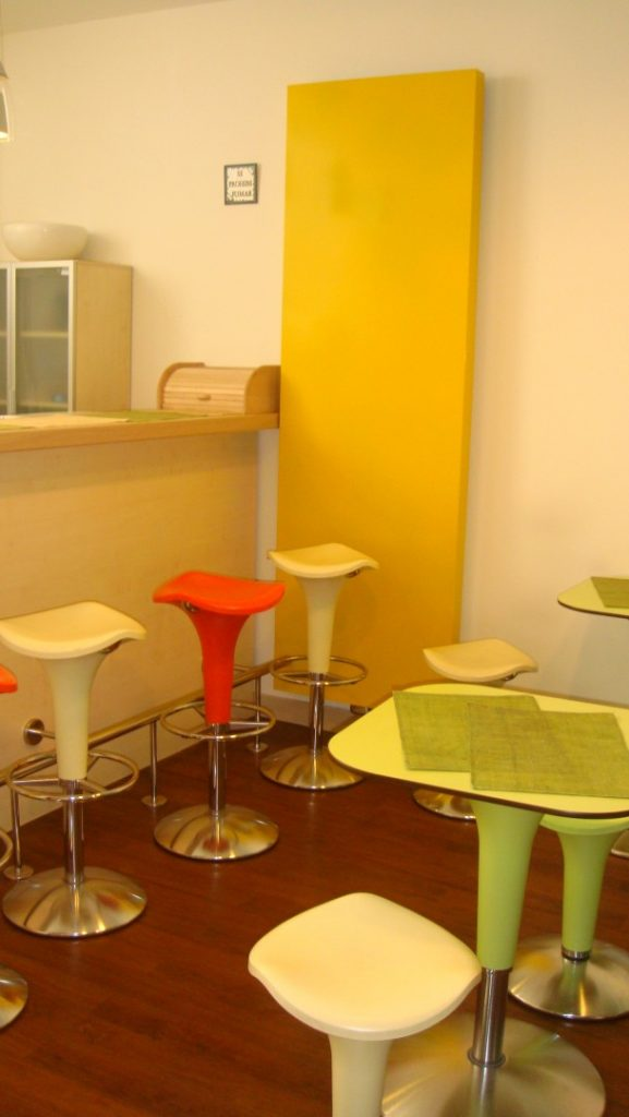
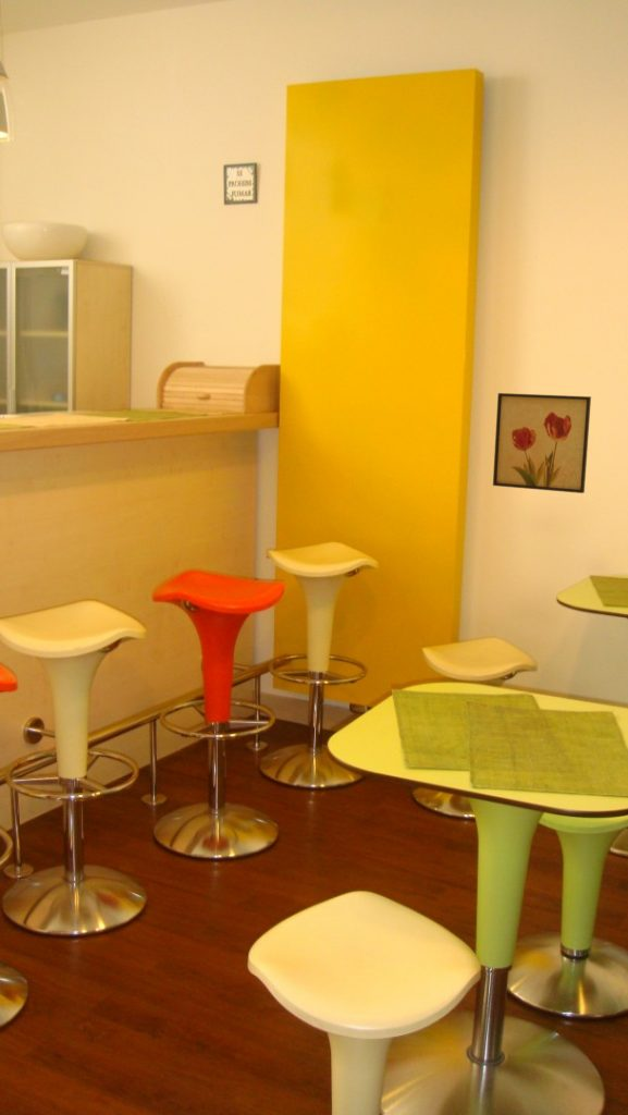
+ wall art (541, 442)
